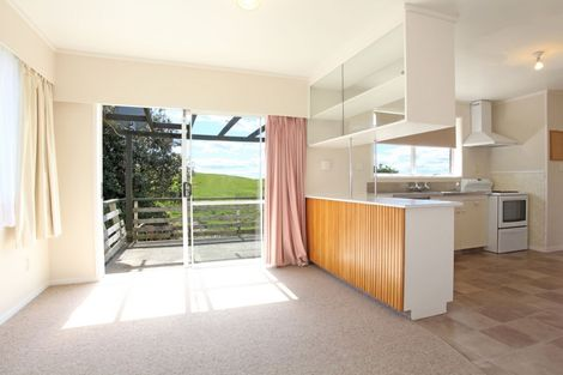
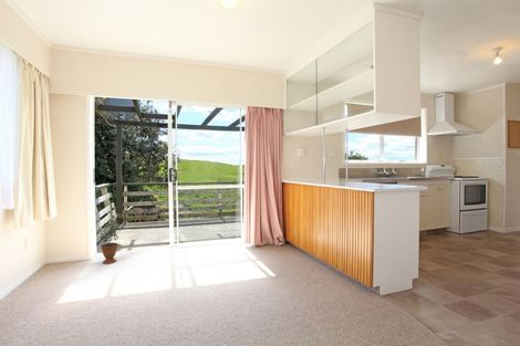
+ potted plant (107, 239)
